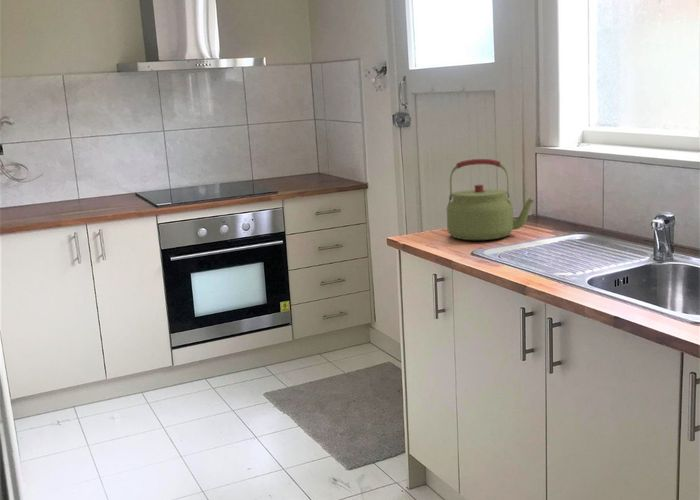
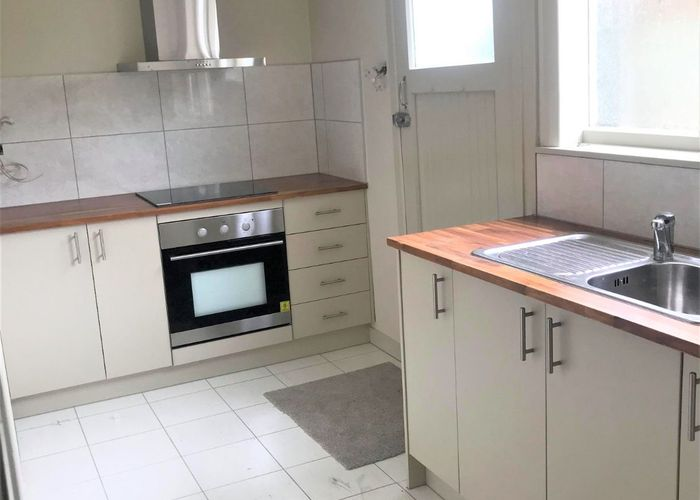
- kettle (489, 197)
